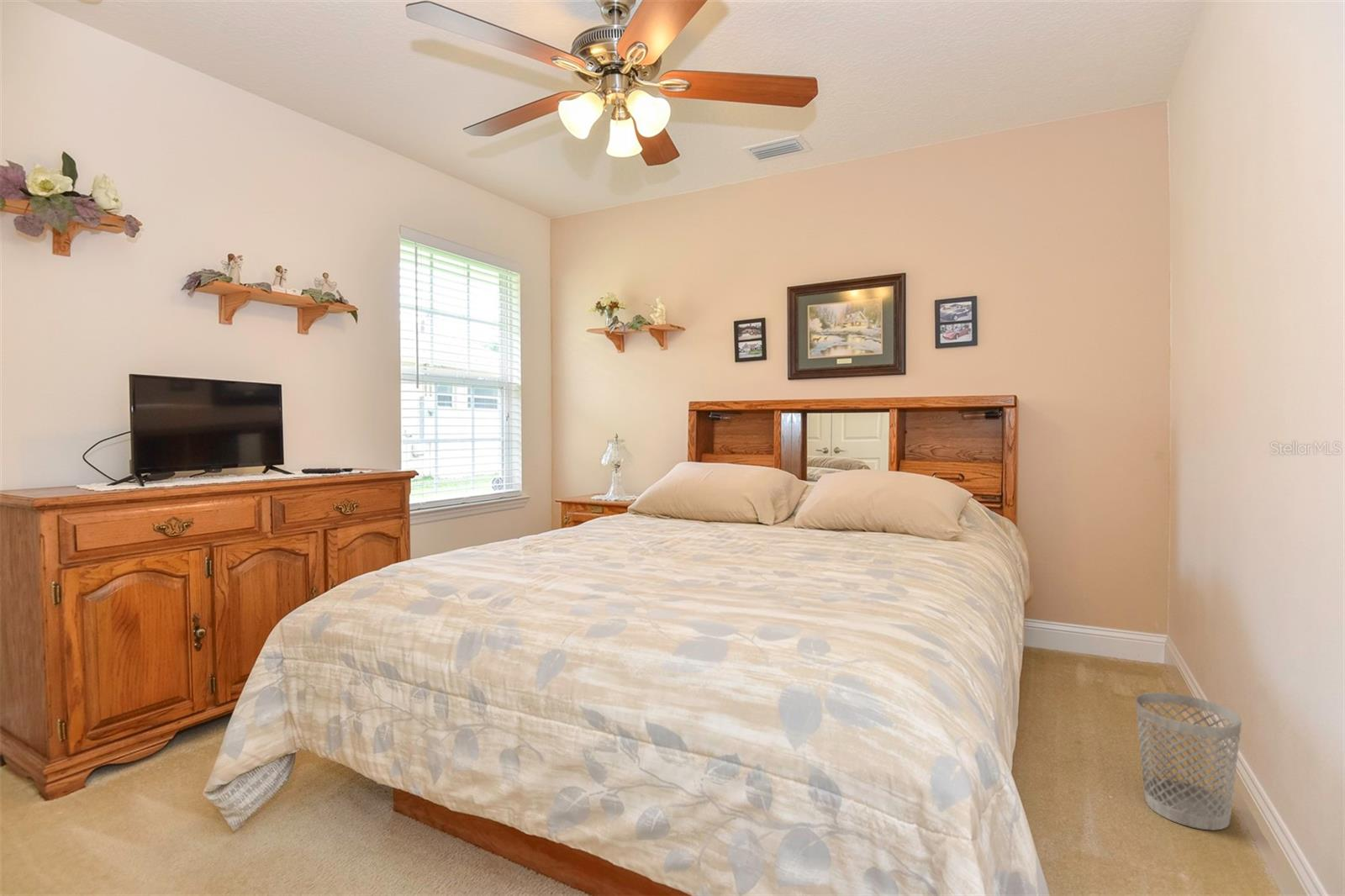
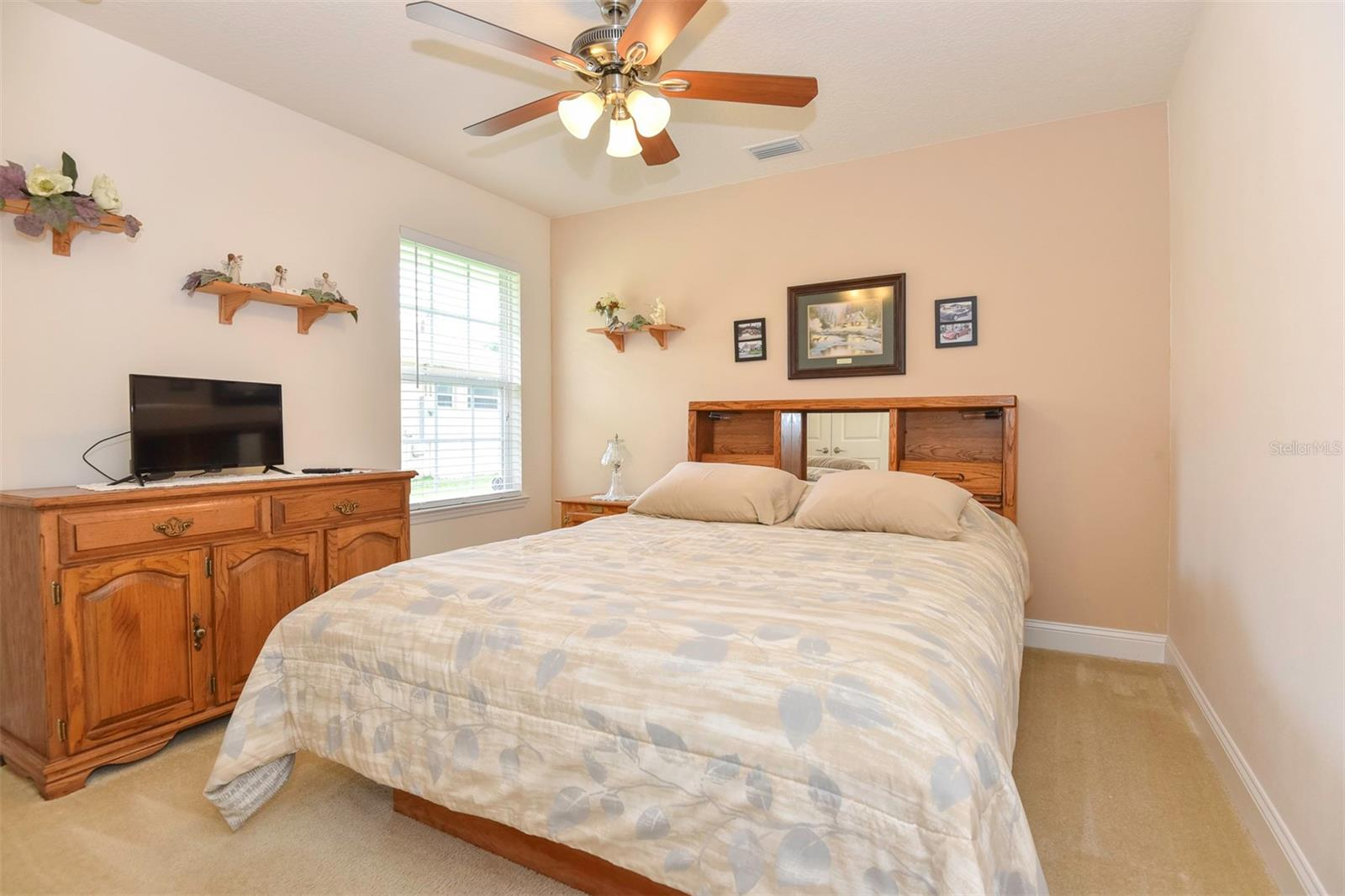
- wastebasket (1186, 759)
